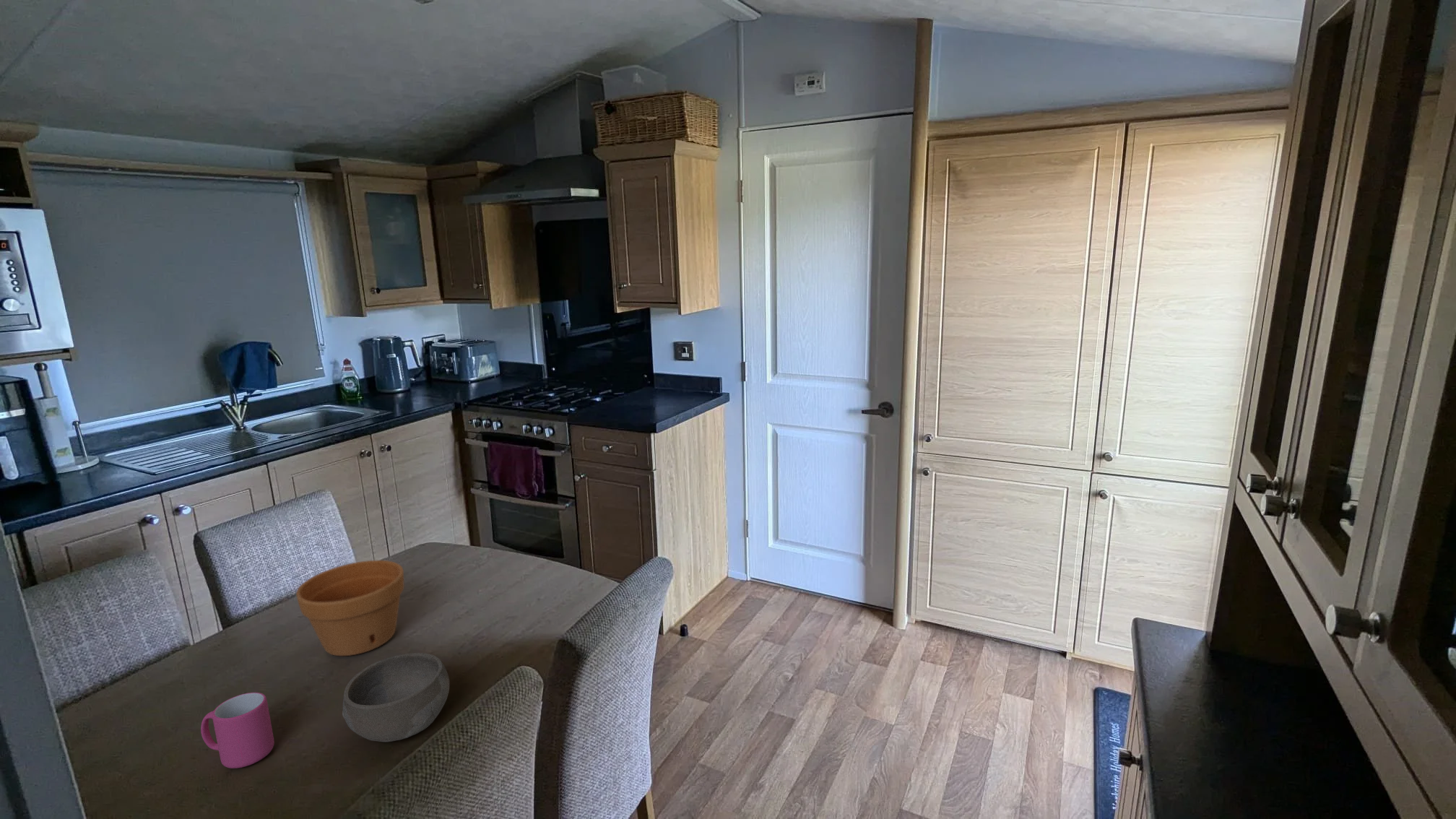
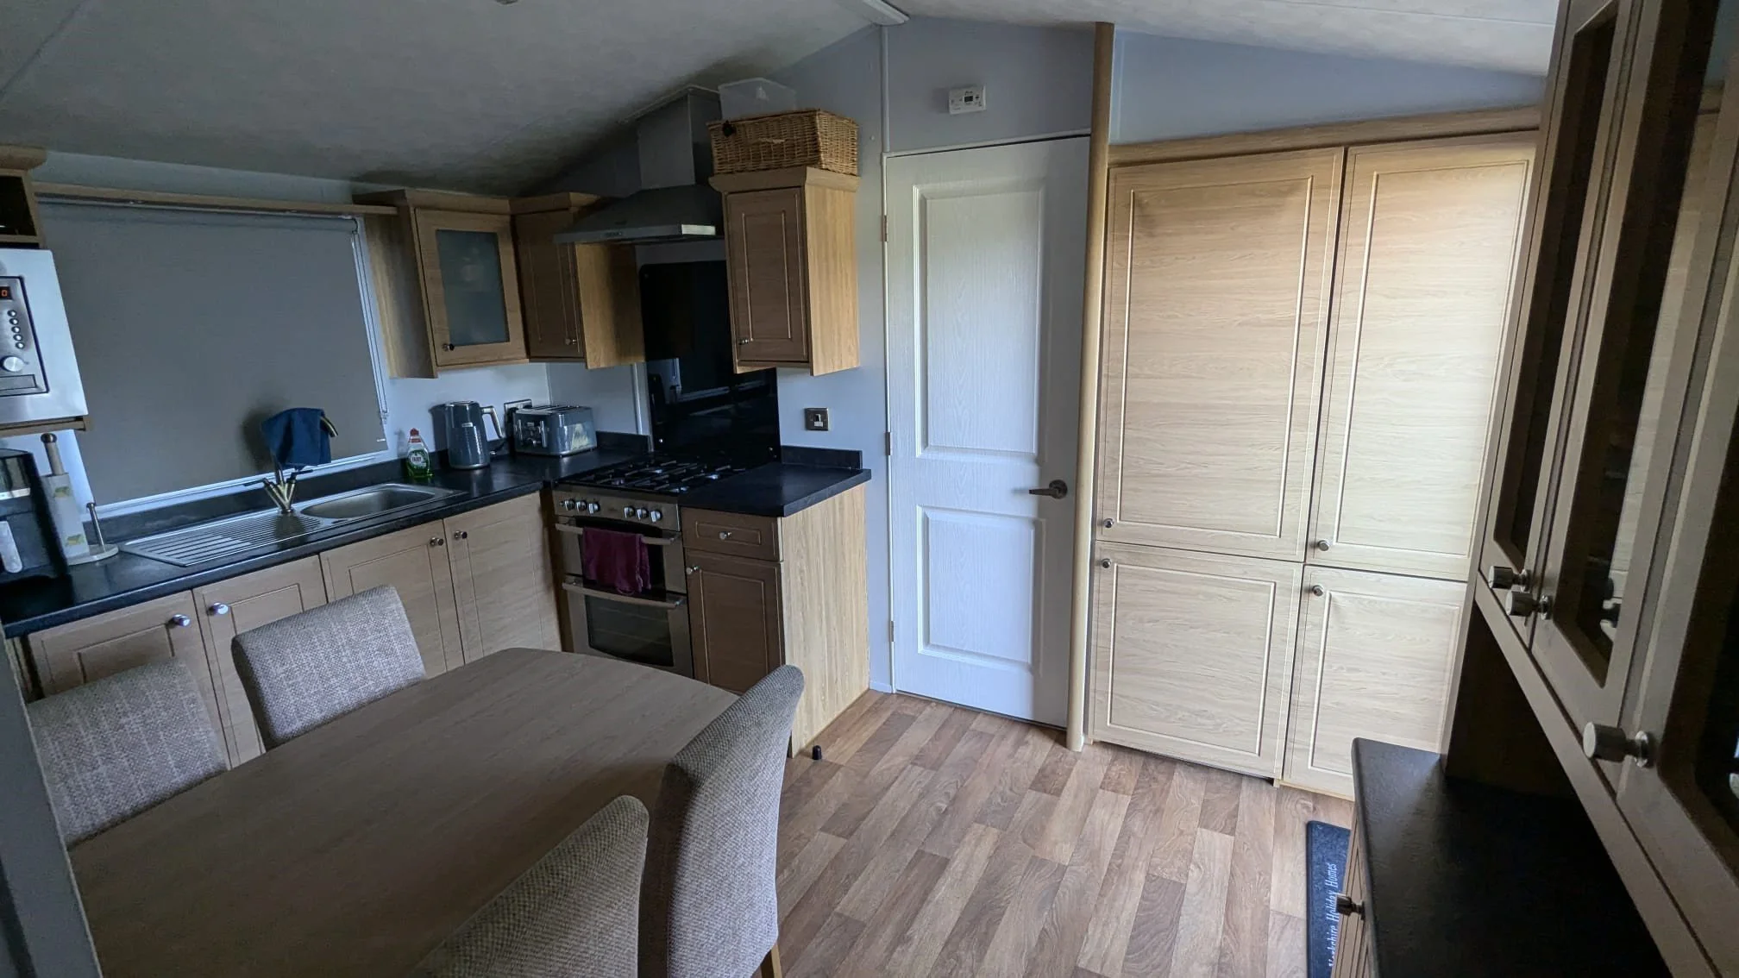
- bowl (399, 700)
- mug (235, 731)
- flower pot (355, 610)
